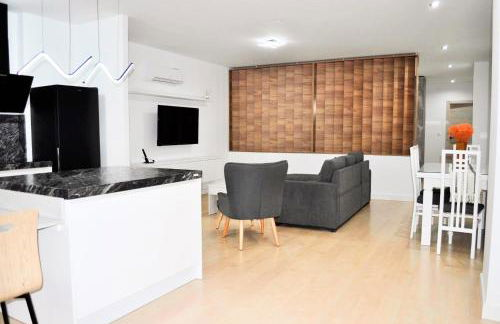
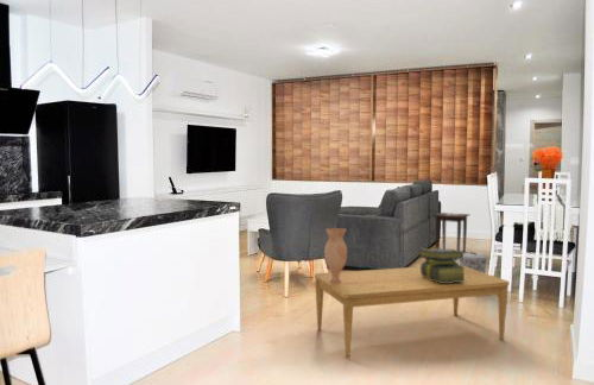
+ trash can (472, 269)
+ stack of books (441, 264)
+ vase (335, 254)
+ side table (444, 232)
+ coffee table (406, 302)
